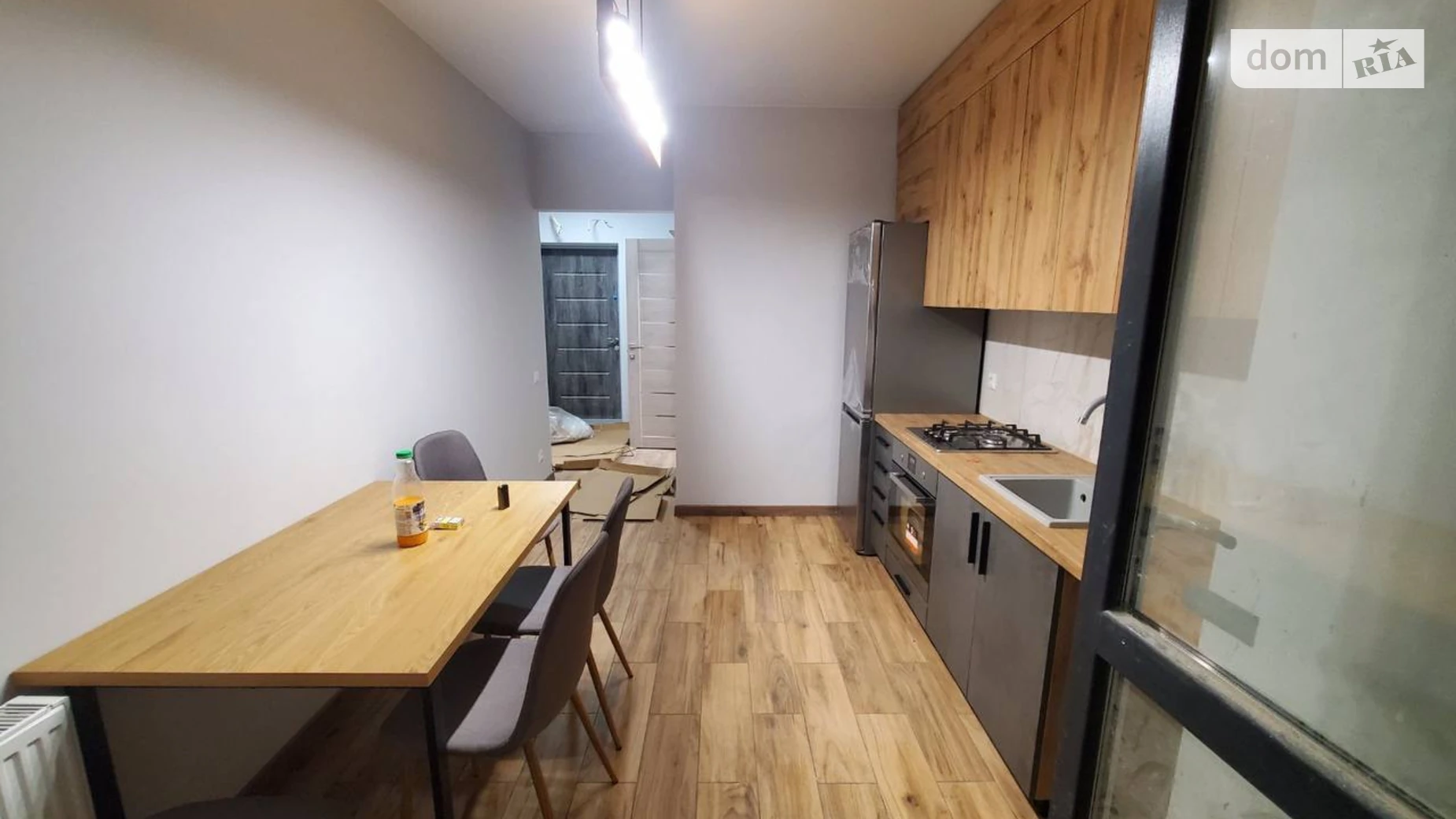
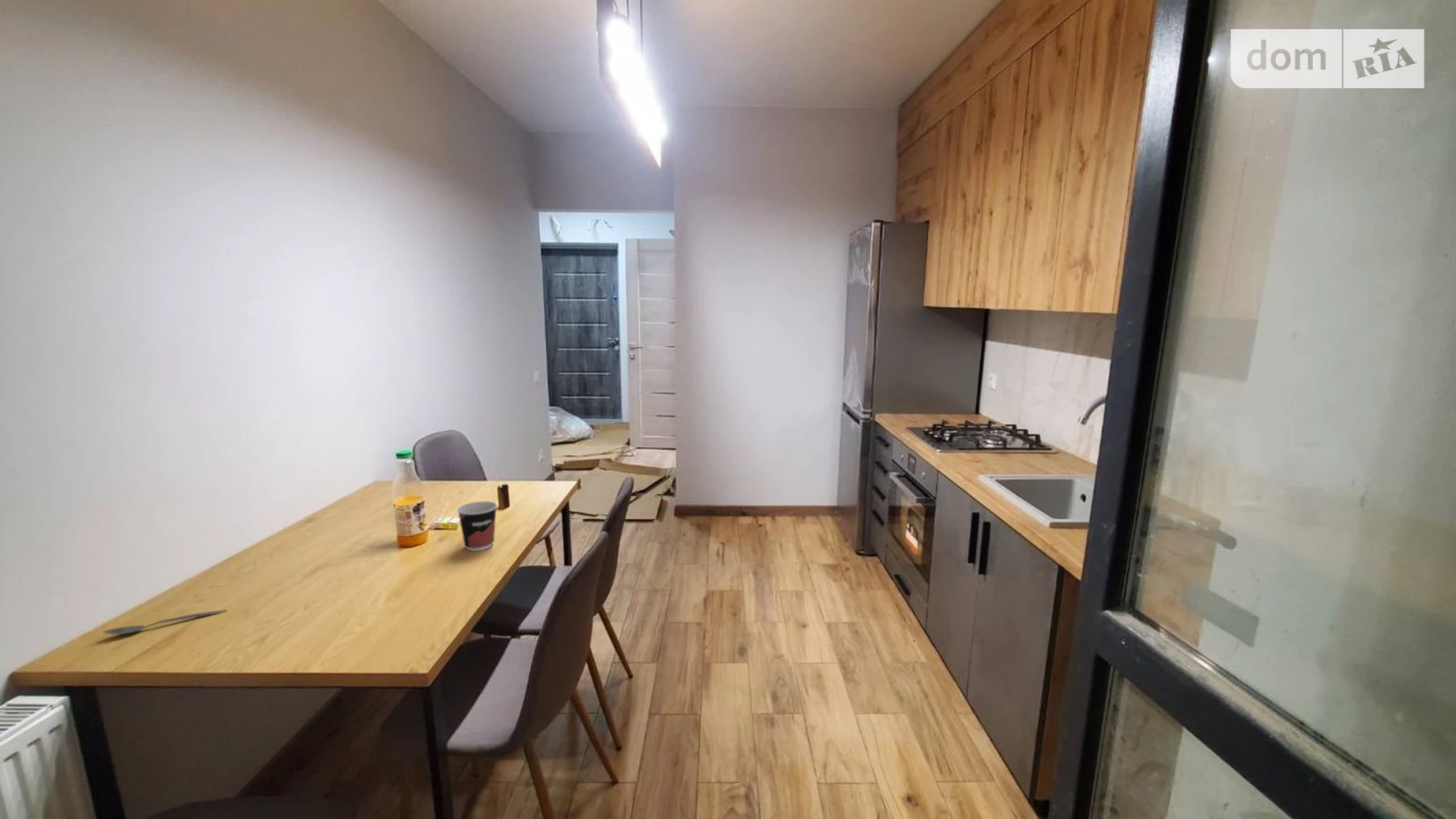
+ cup (479, 526)
+ spoon (168, 621)
